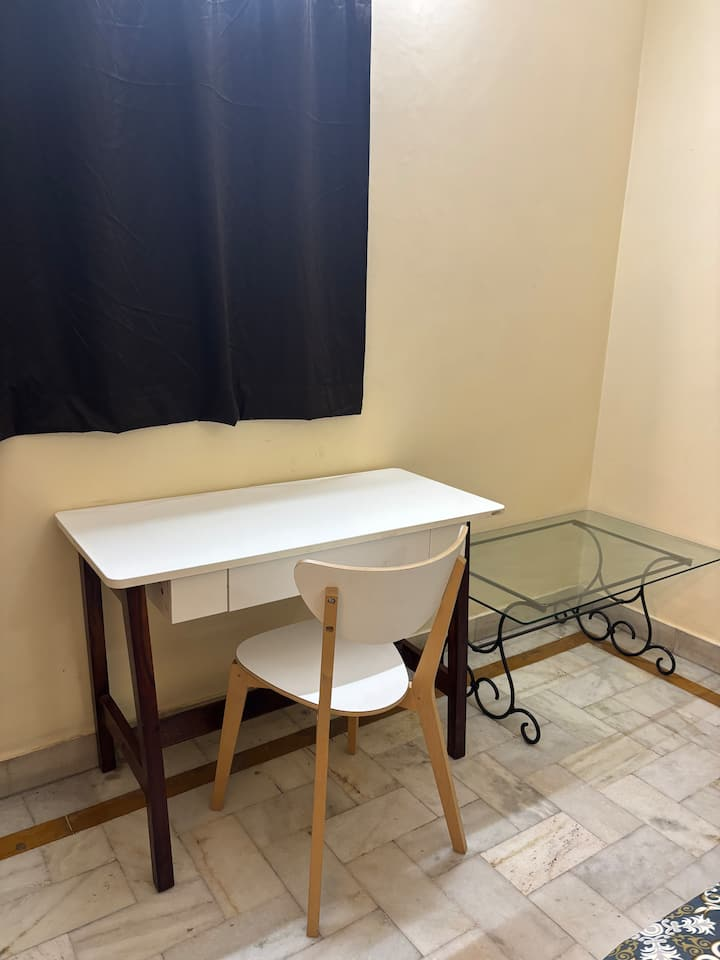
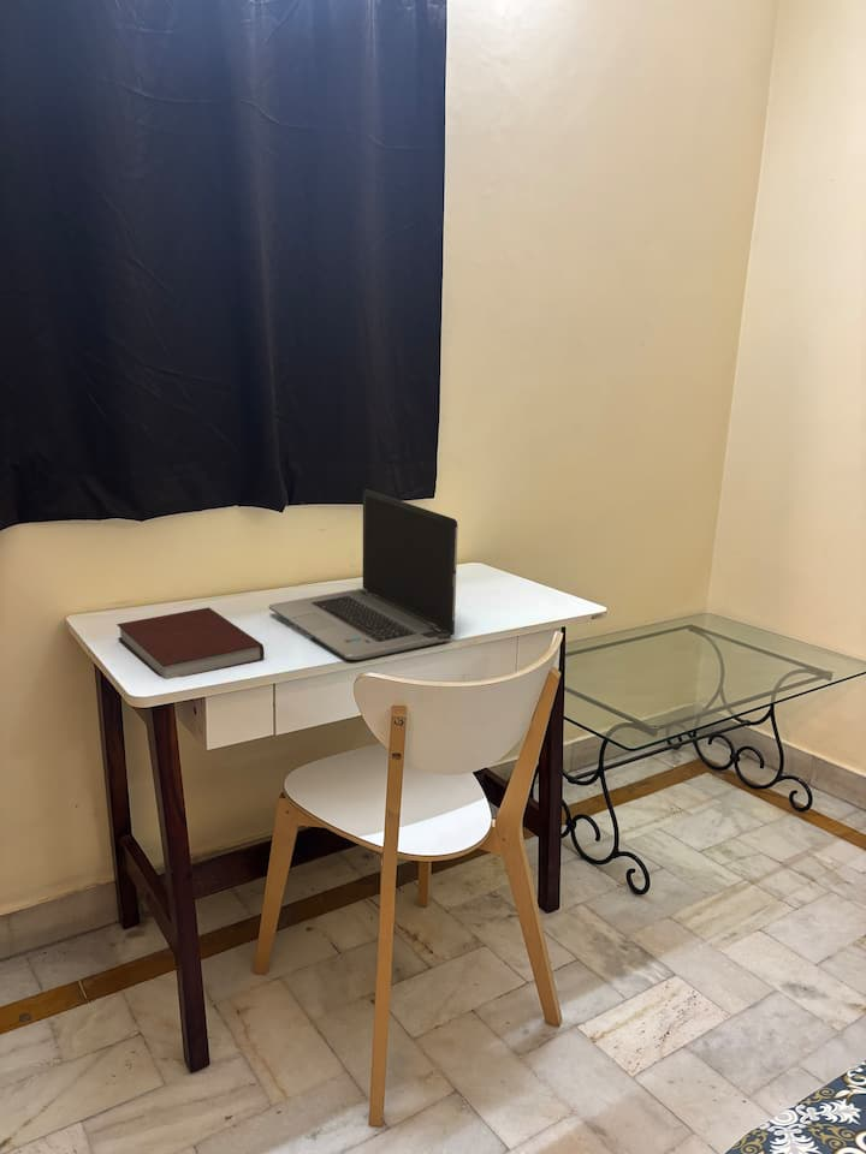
+ laptop computer (363, 569)
+ notebook (189, 641)
